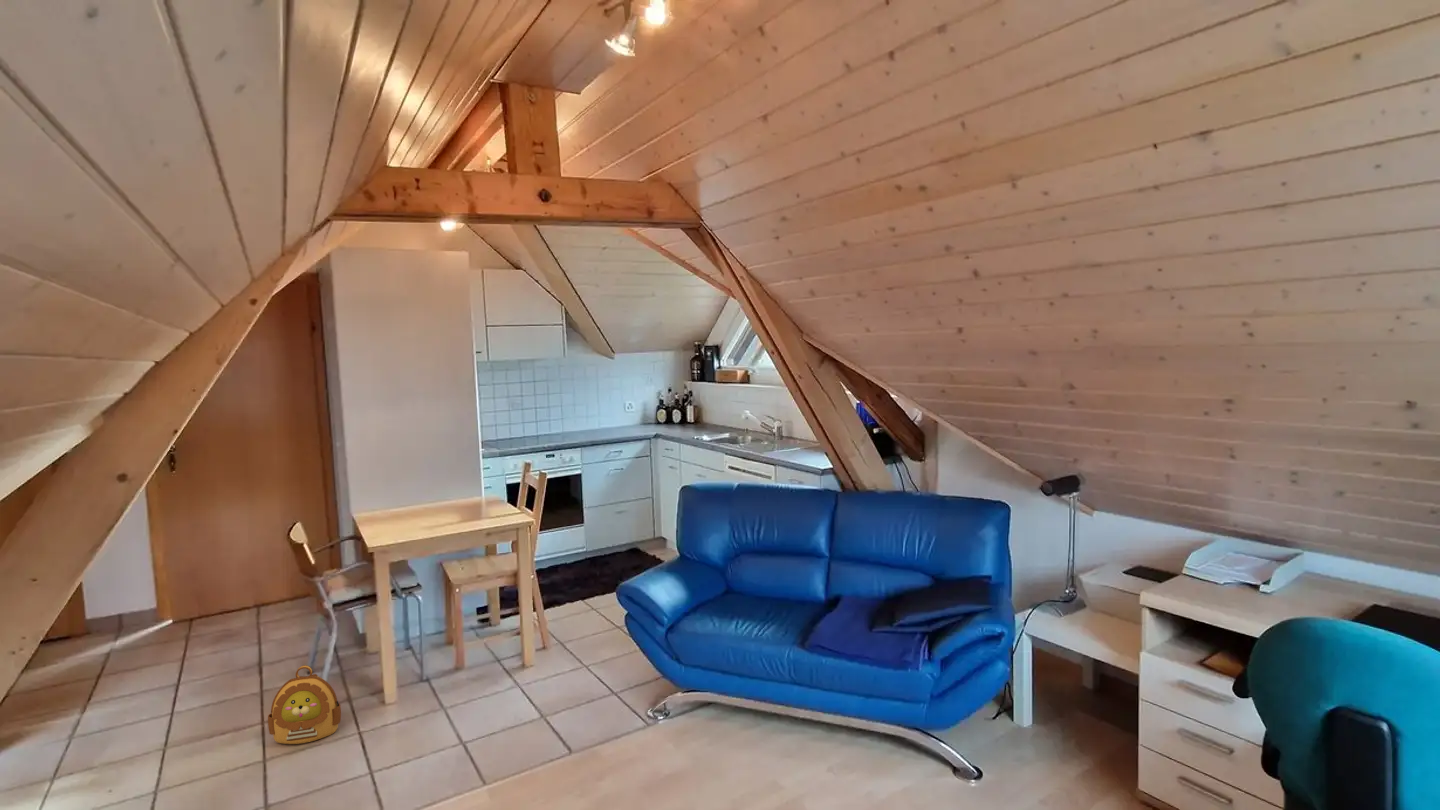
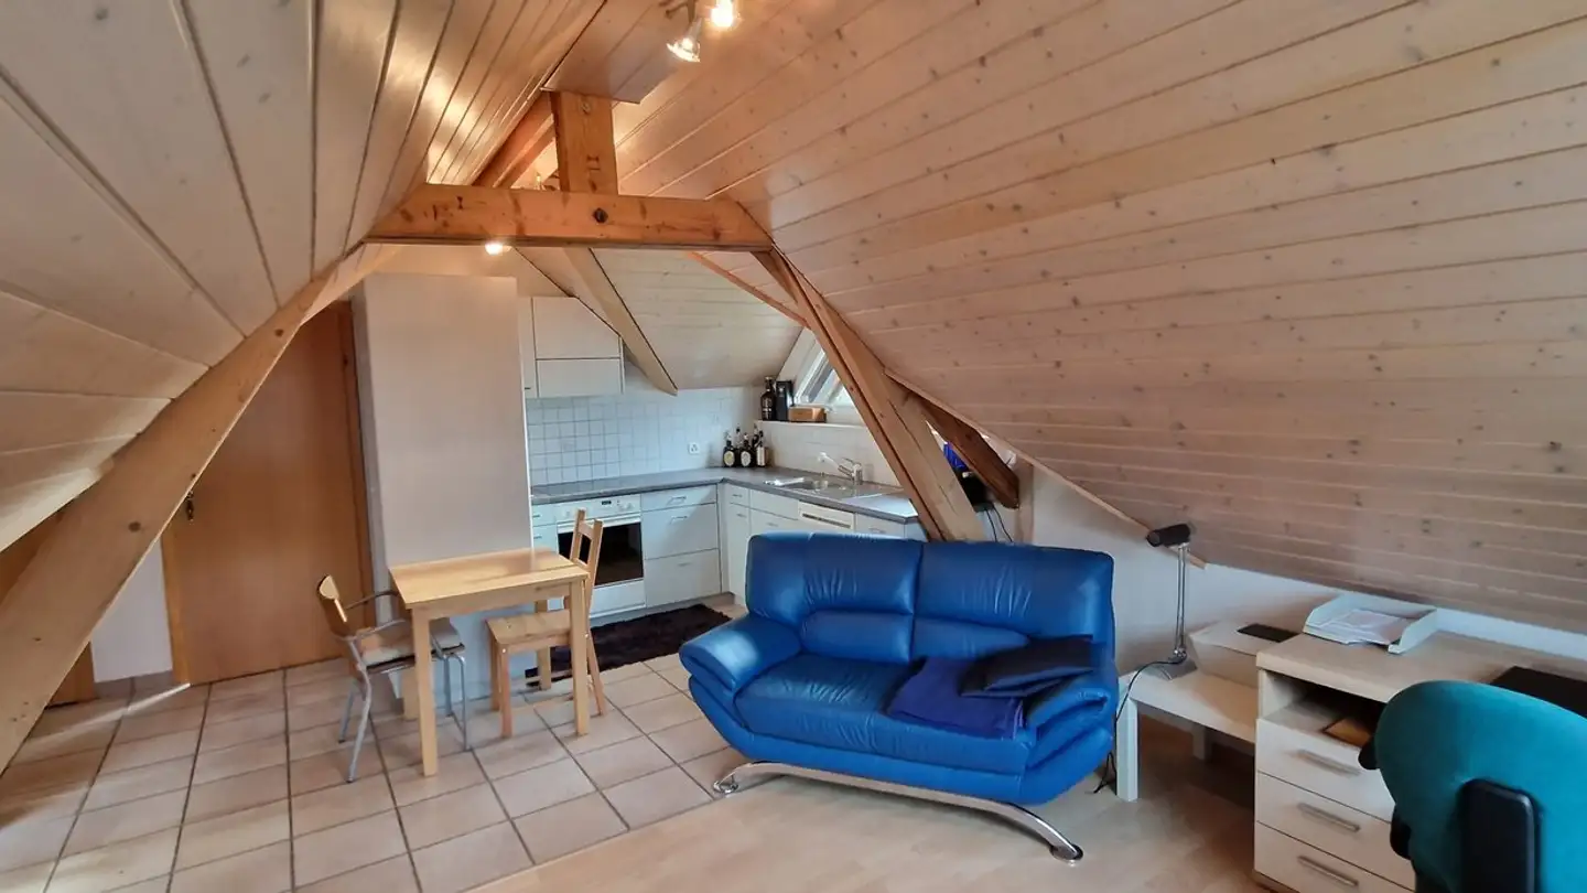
- backpack (304, 701)
